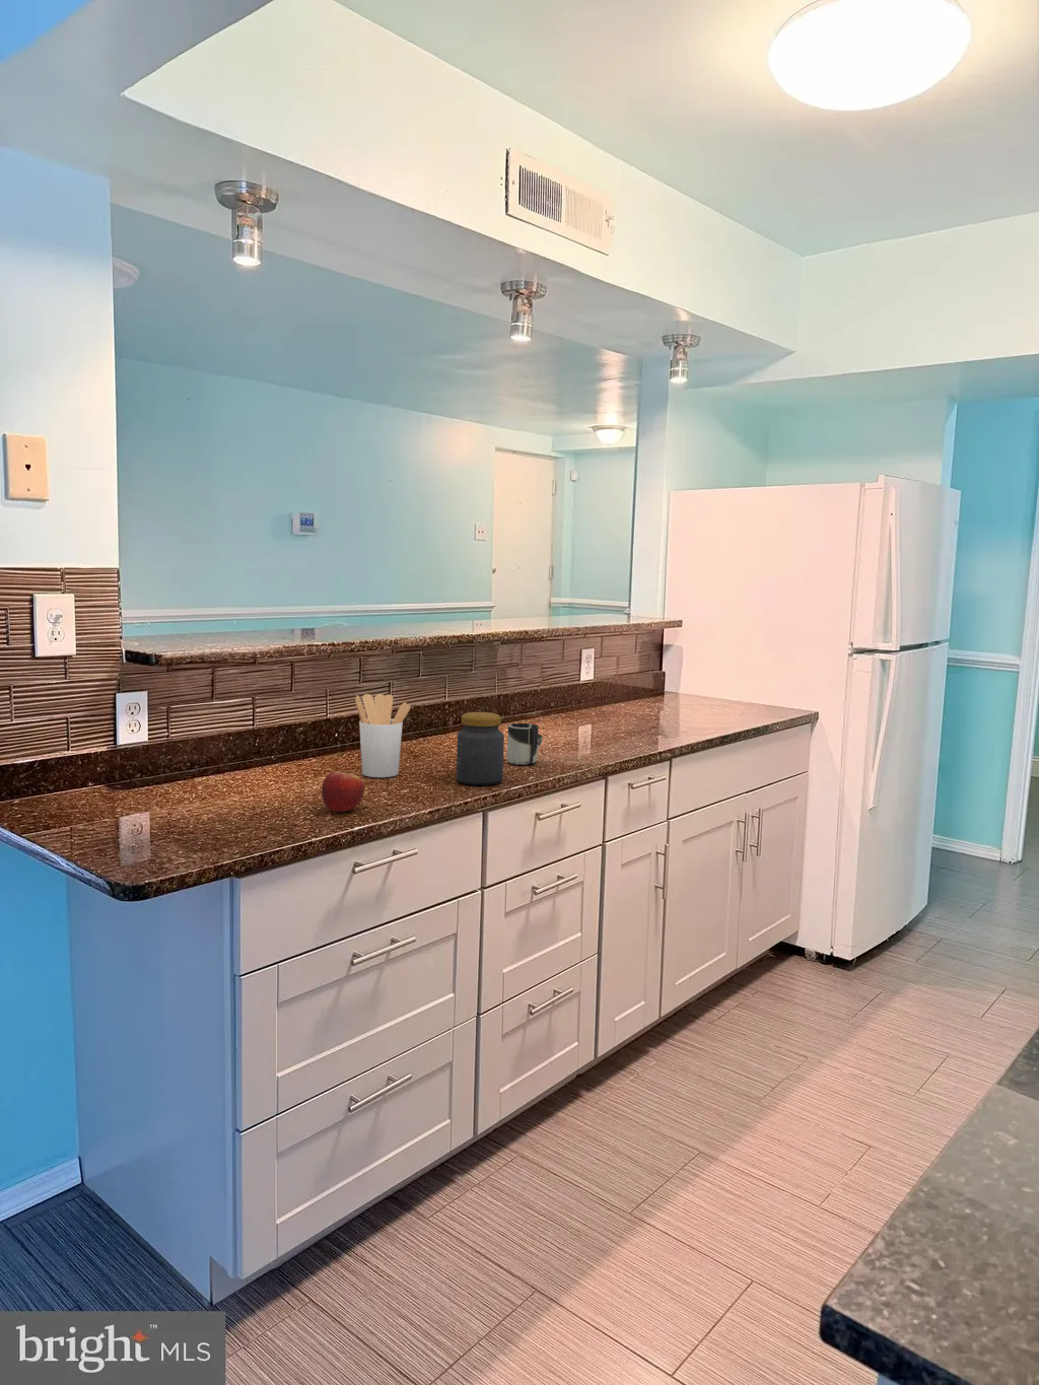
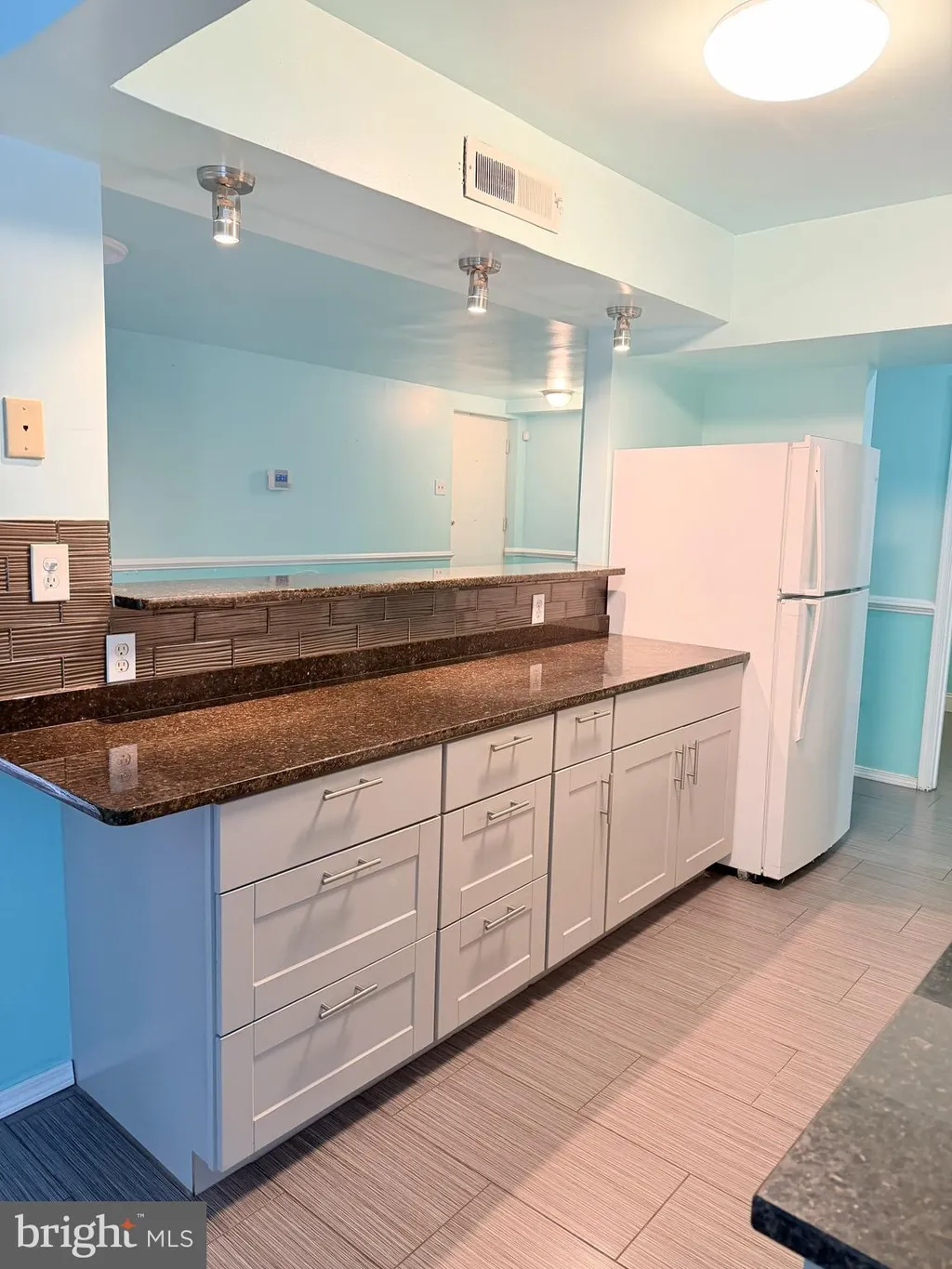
- utensil holder (380, 732)
- cup (527, 743)
- jar (480, 747)
- fruit (342, 790)
